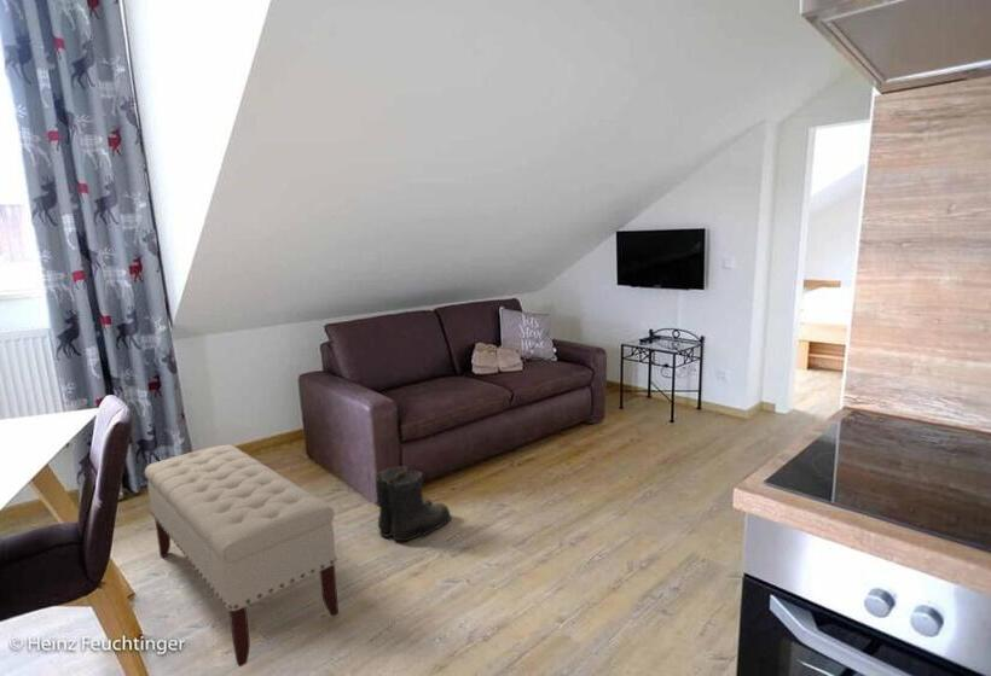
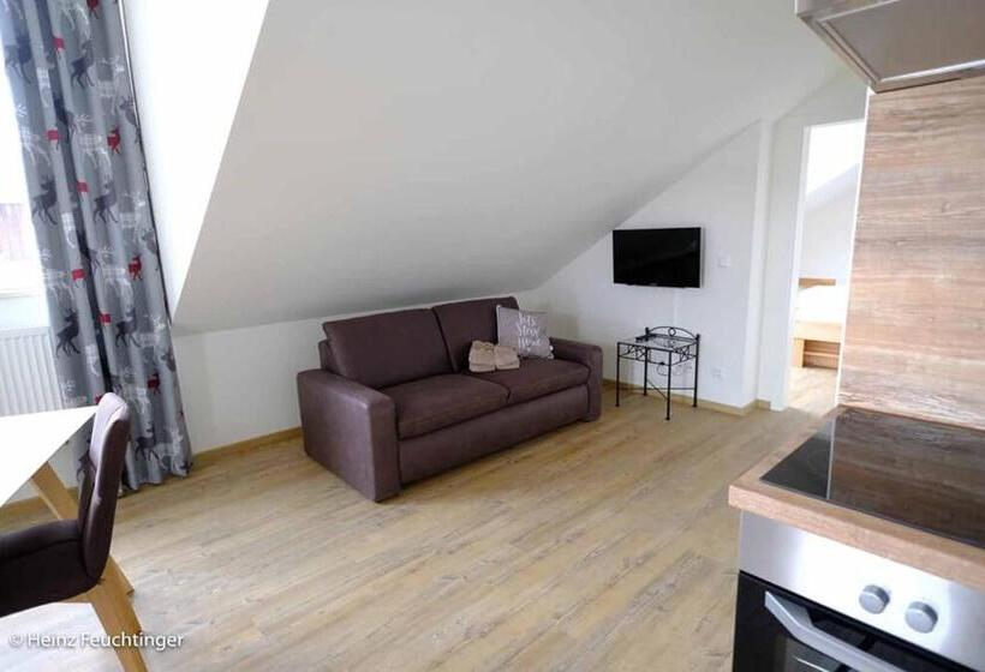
- boots (412, 497)
- bench (234, 531)
